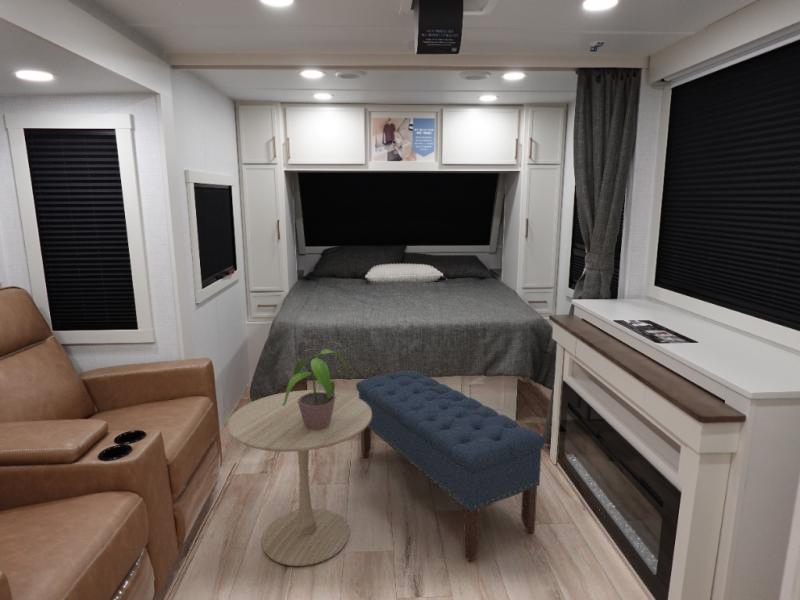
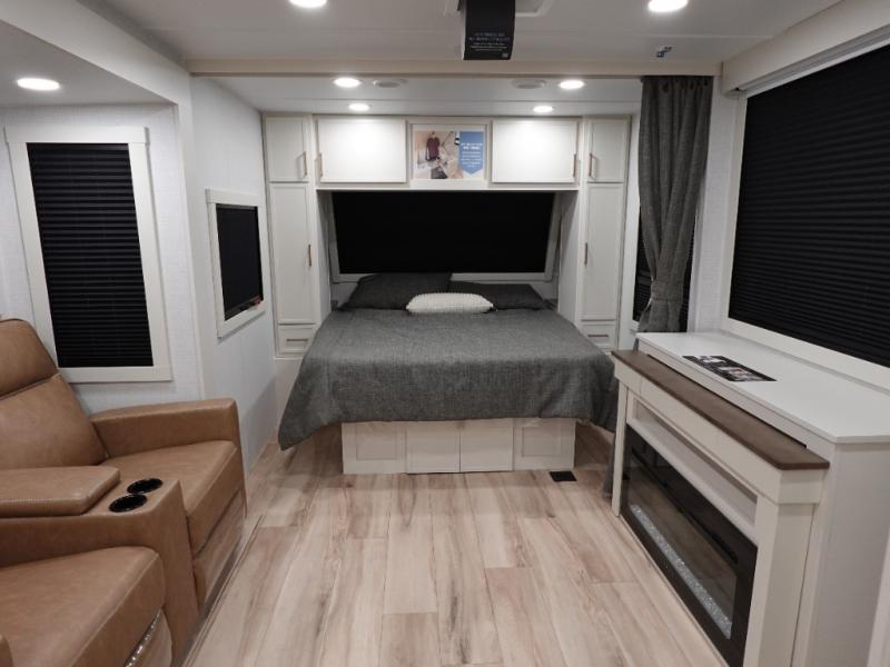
- side table (304, 477)
- bench (437, 445)
- potted plant (315, 388)
